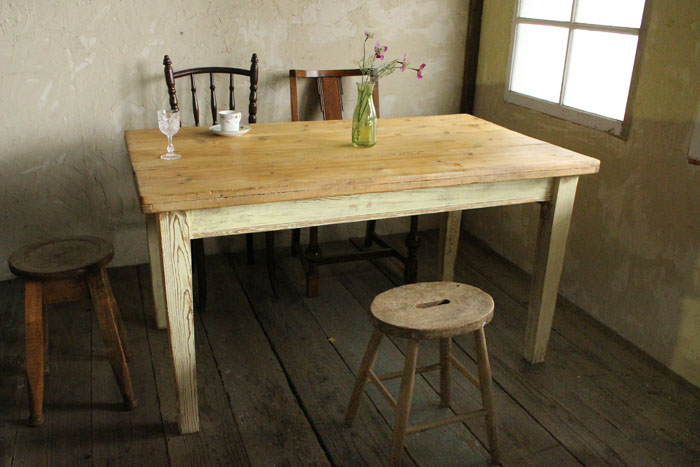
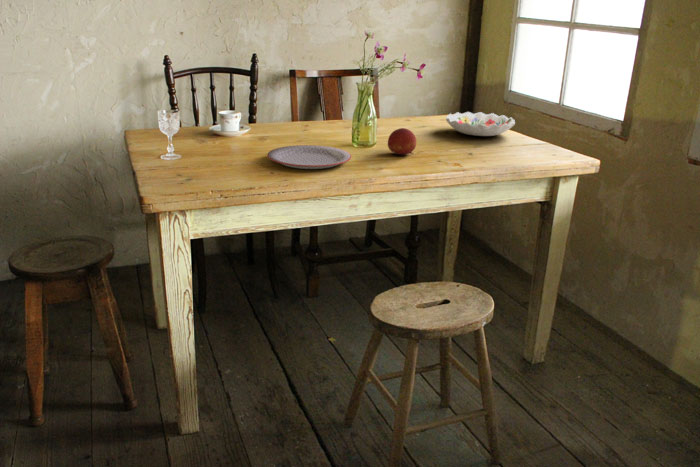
+ decorative bowl (479, 125)
+ plate (309, 158)
+ fruit (402, 141)
